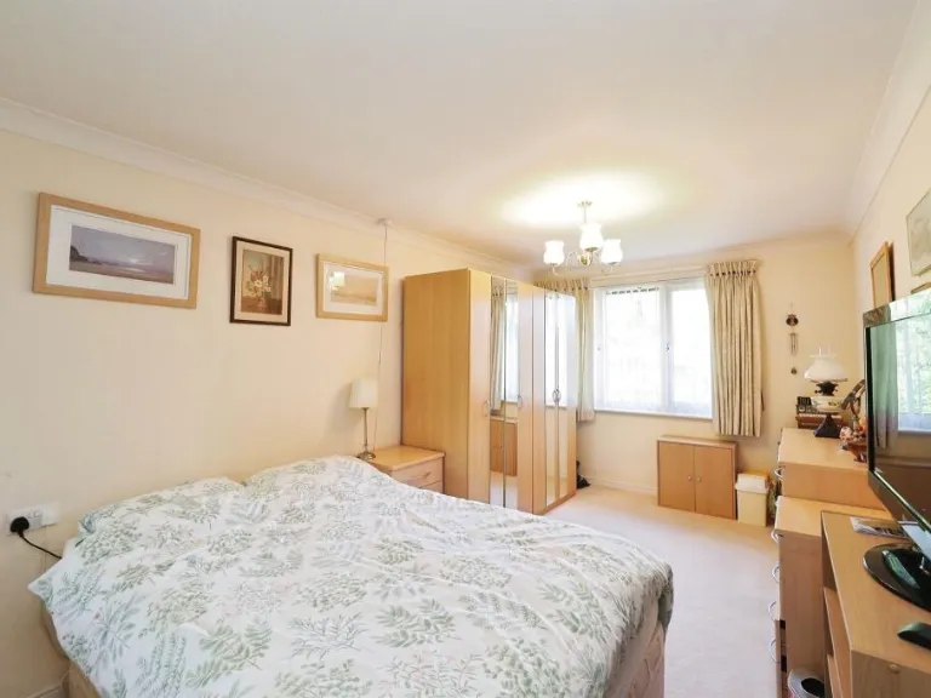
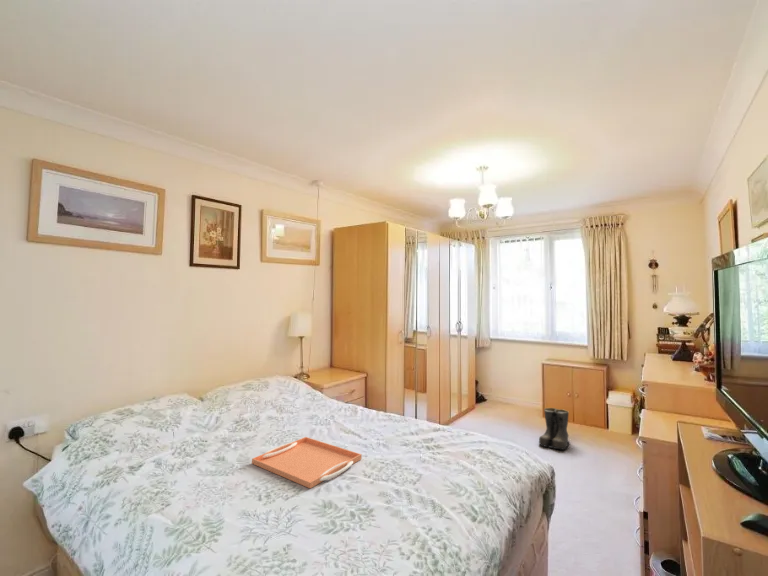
+ boots (554, 427)
+ serving tray (307, 458)
